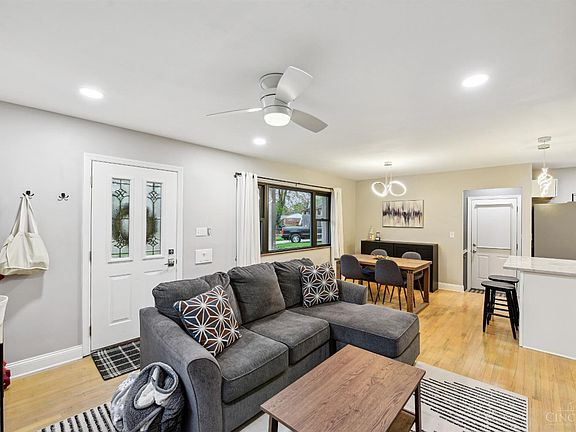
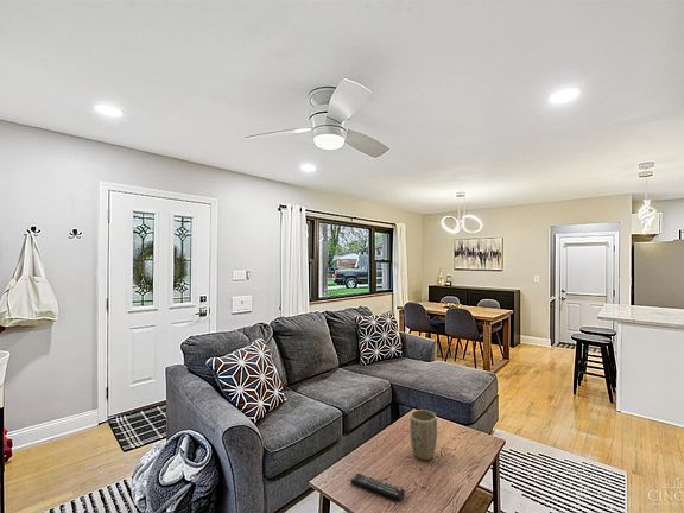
+ remote control (376, 486)
+ plant pot (423, 435)
